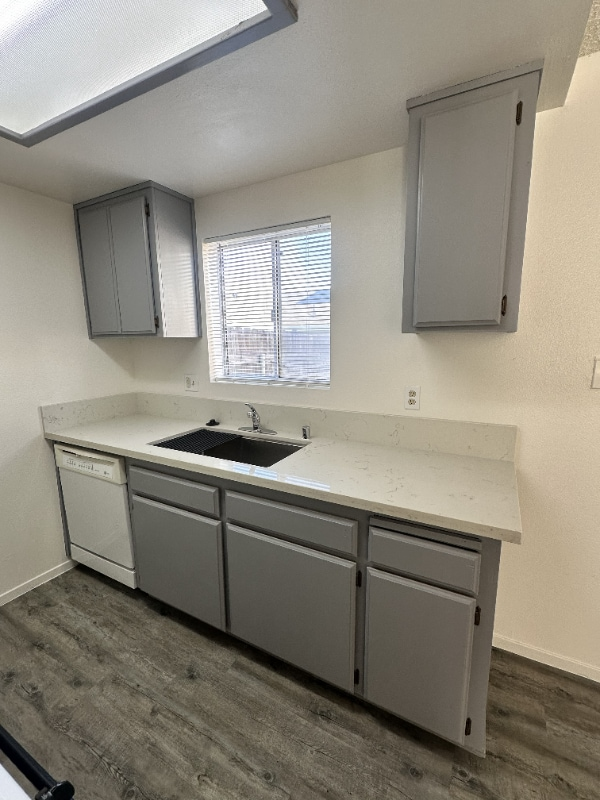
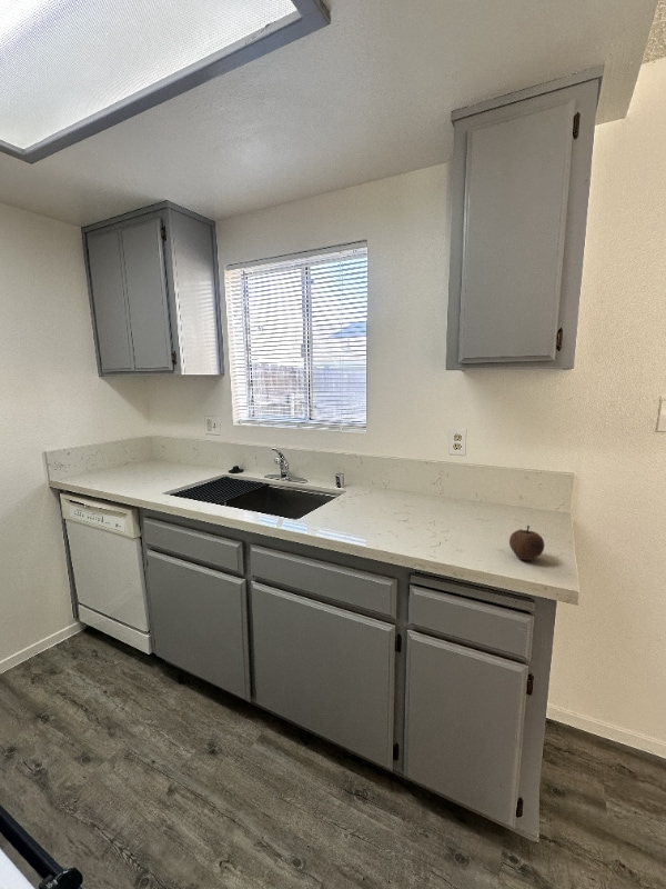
+ fruit (526, 541)
